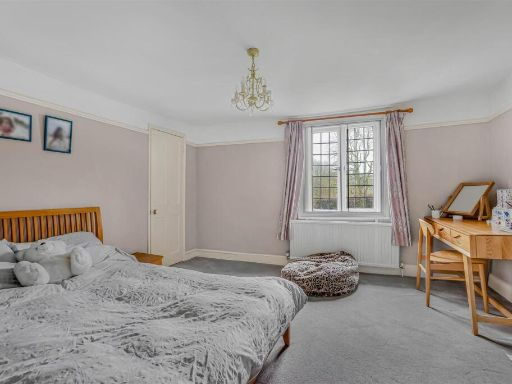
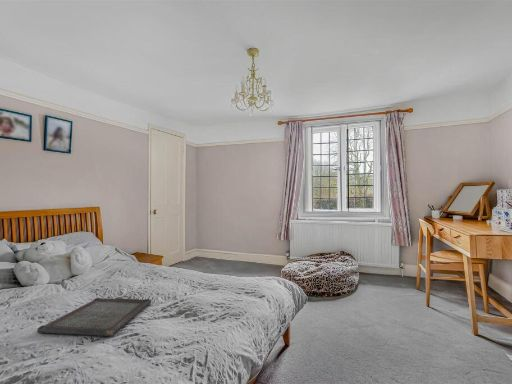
+ serving tray (102, 314)
